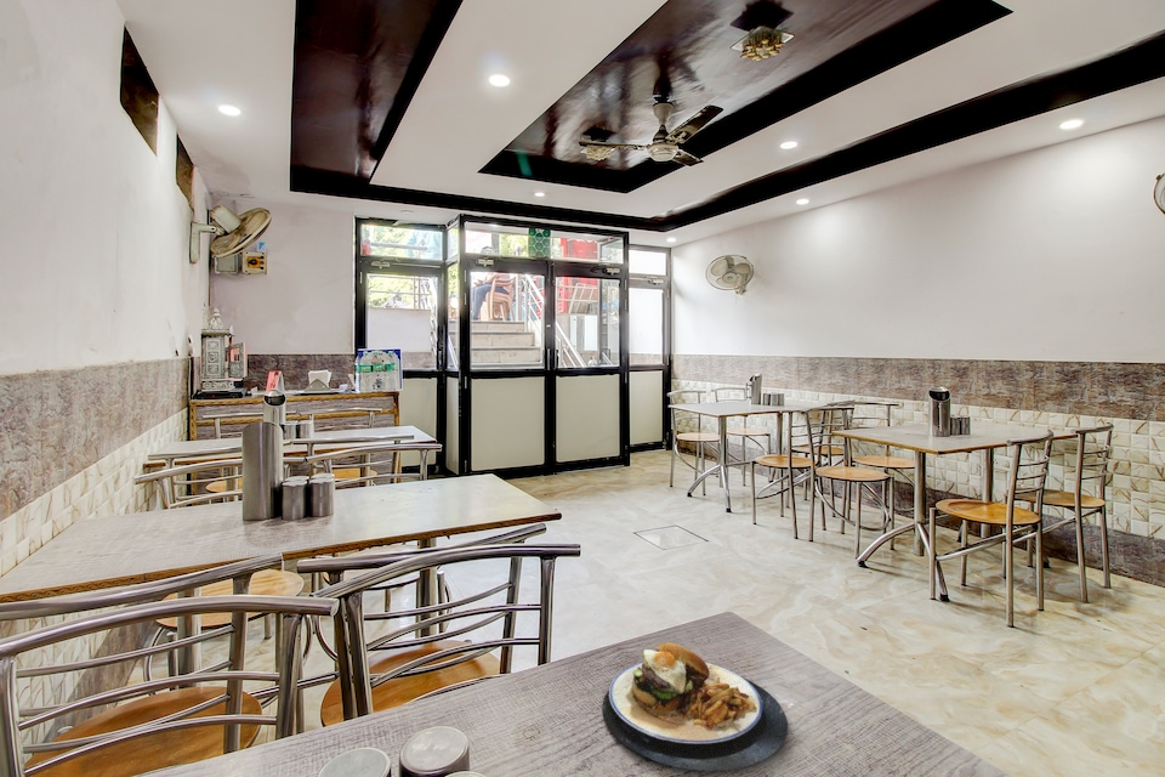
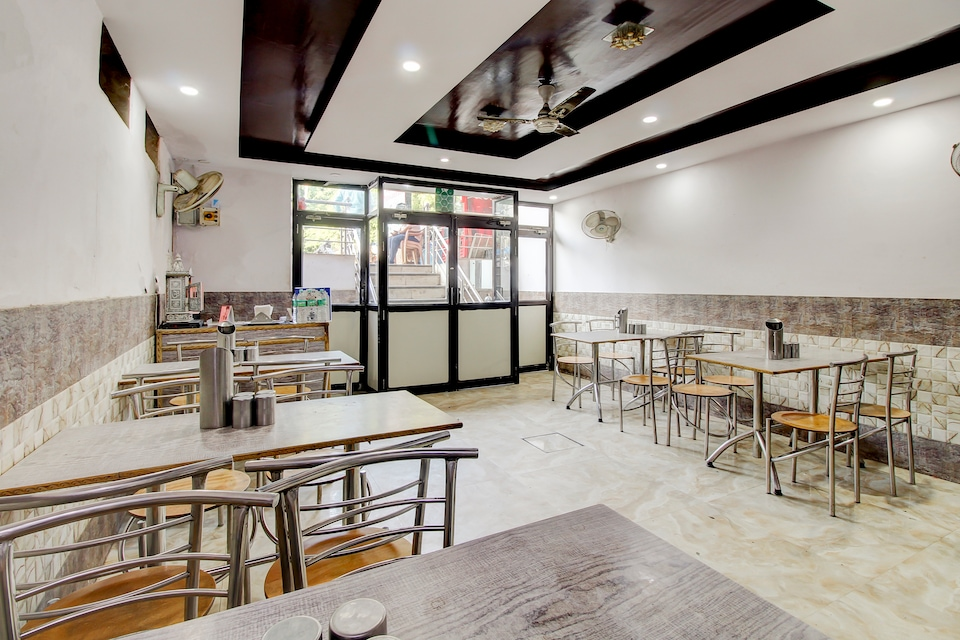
- plate (692, 685)
